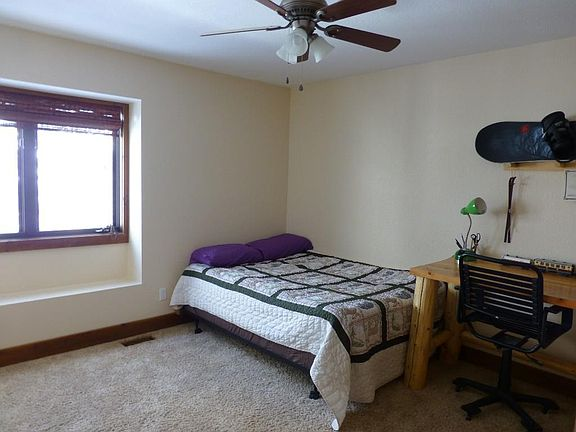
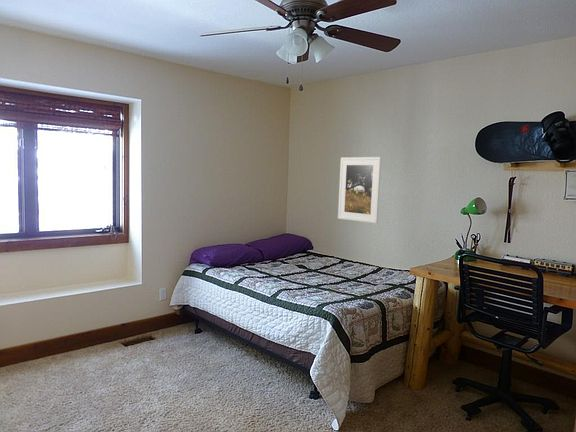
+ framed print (358, 189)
